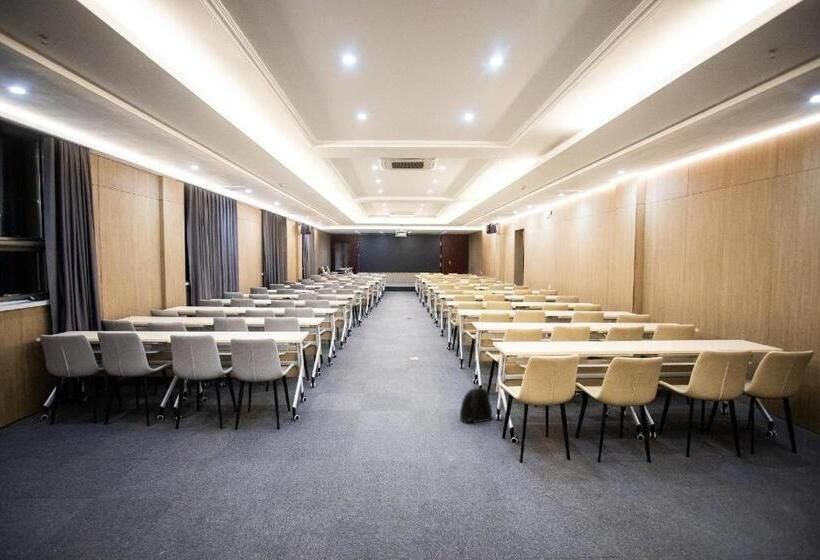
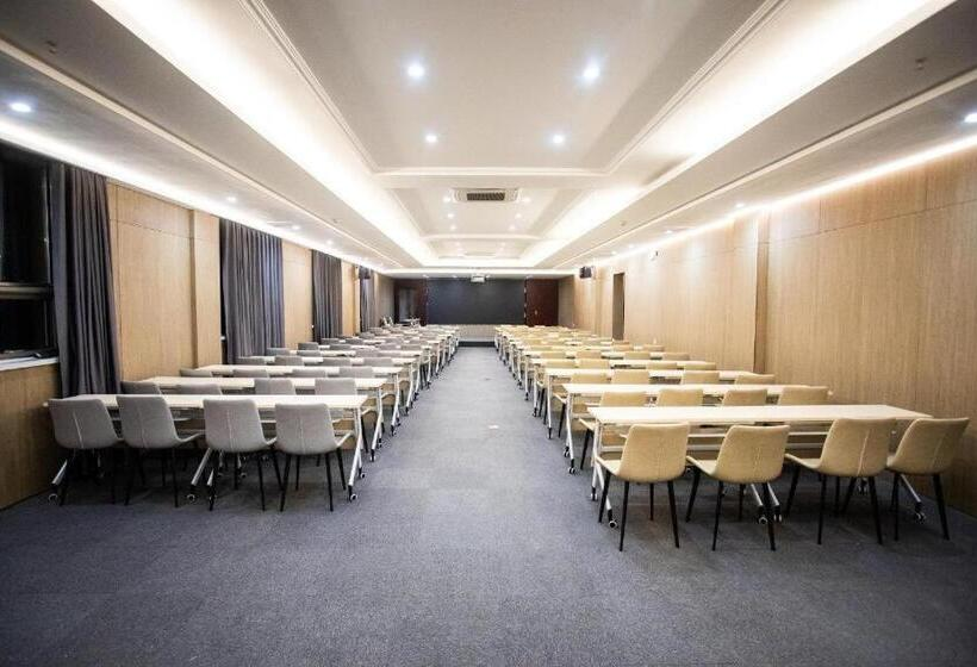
- backpack (476, 403)
